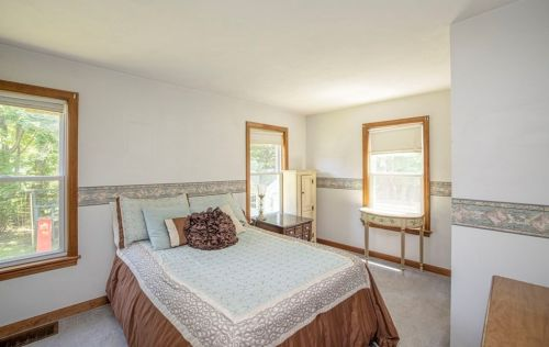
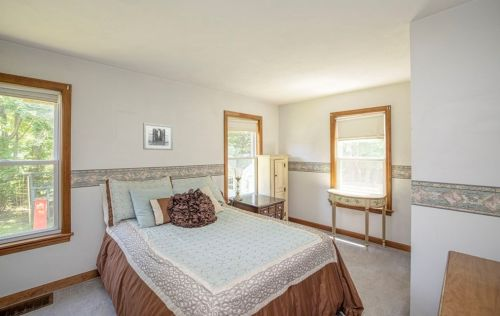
+ wall art (158, 137)
